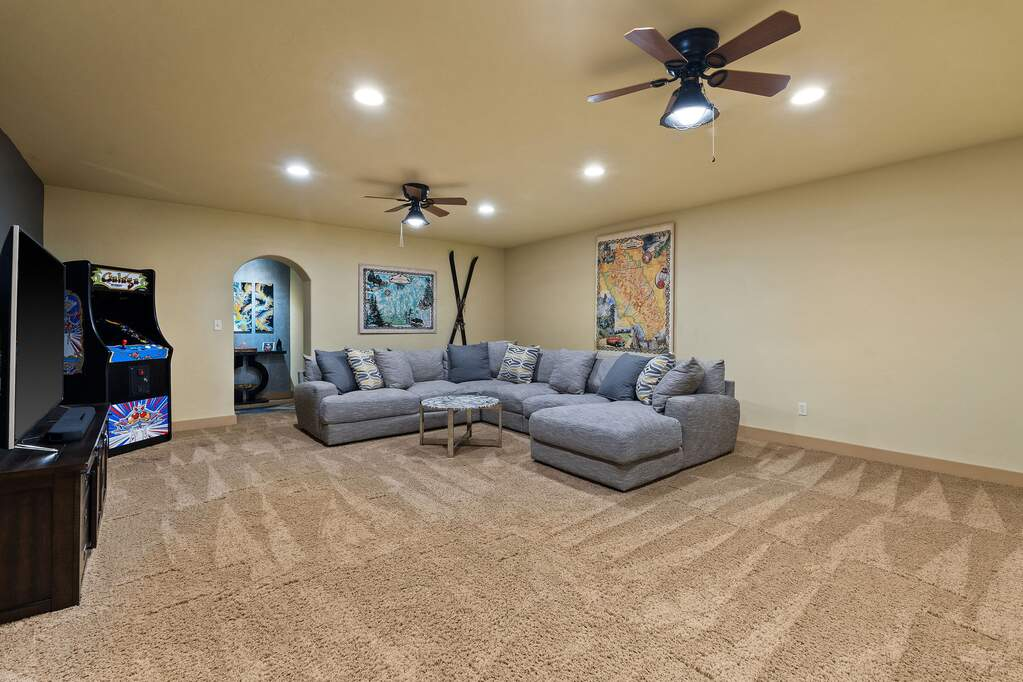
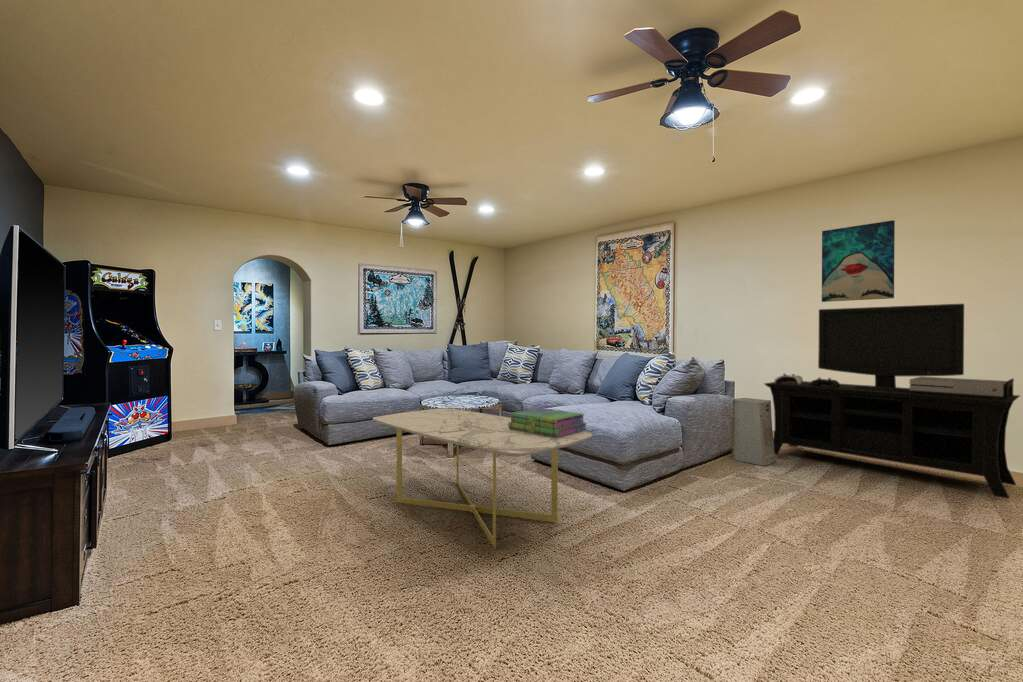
+ media console (877, 387)
+ stack of books (547, 421)
+ coffee table (458, 468)
+ wall art (856, 263)
+ air purifier (752, 430)
